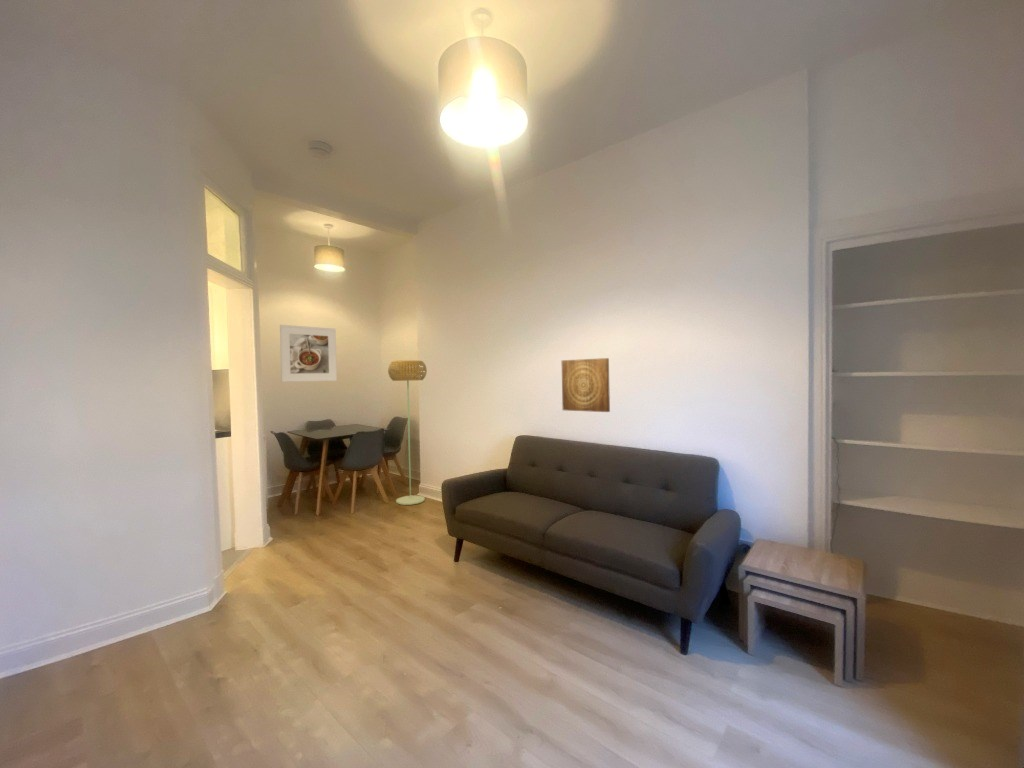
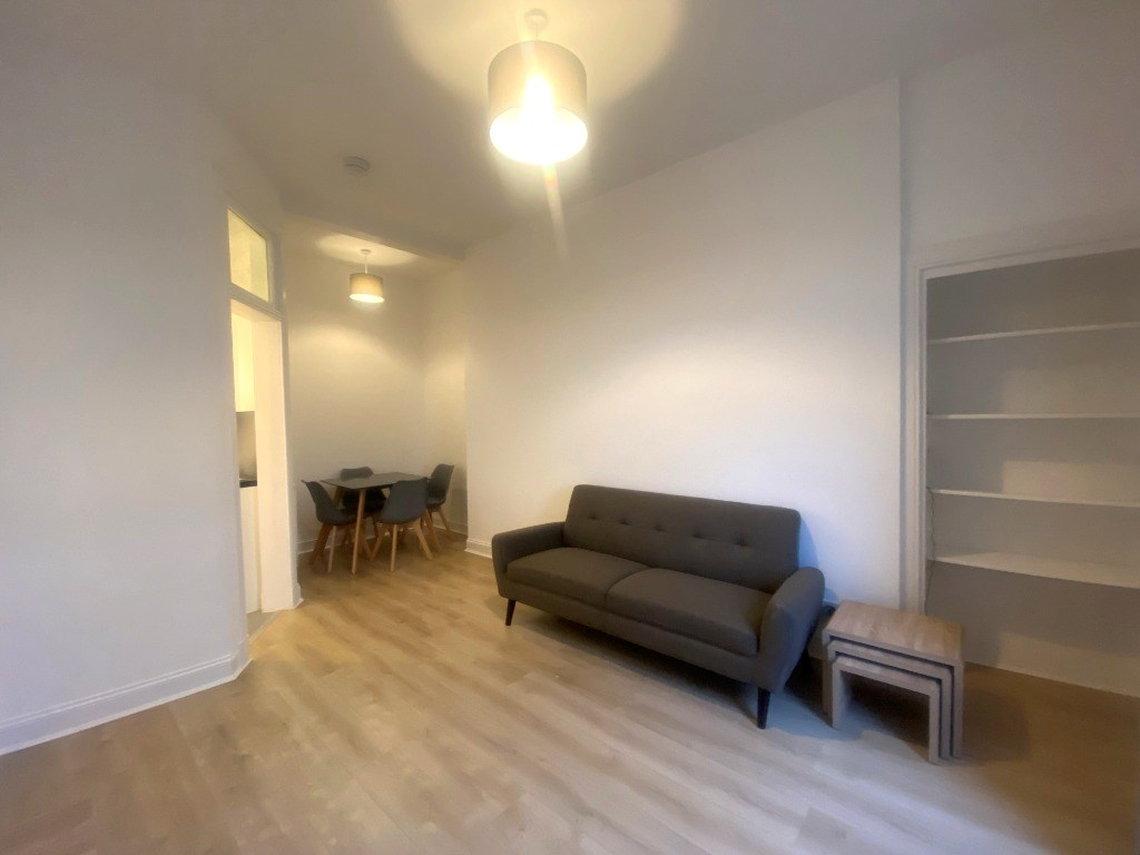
- wall art (584, 385)
- floor lamp (408, 430)
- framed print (309, 354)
